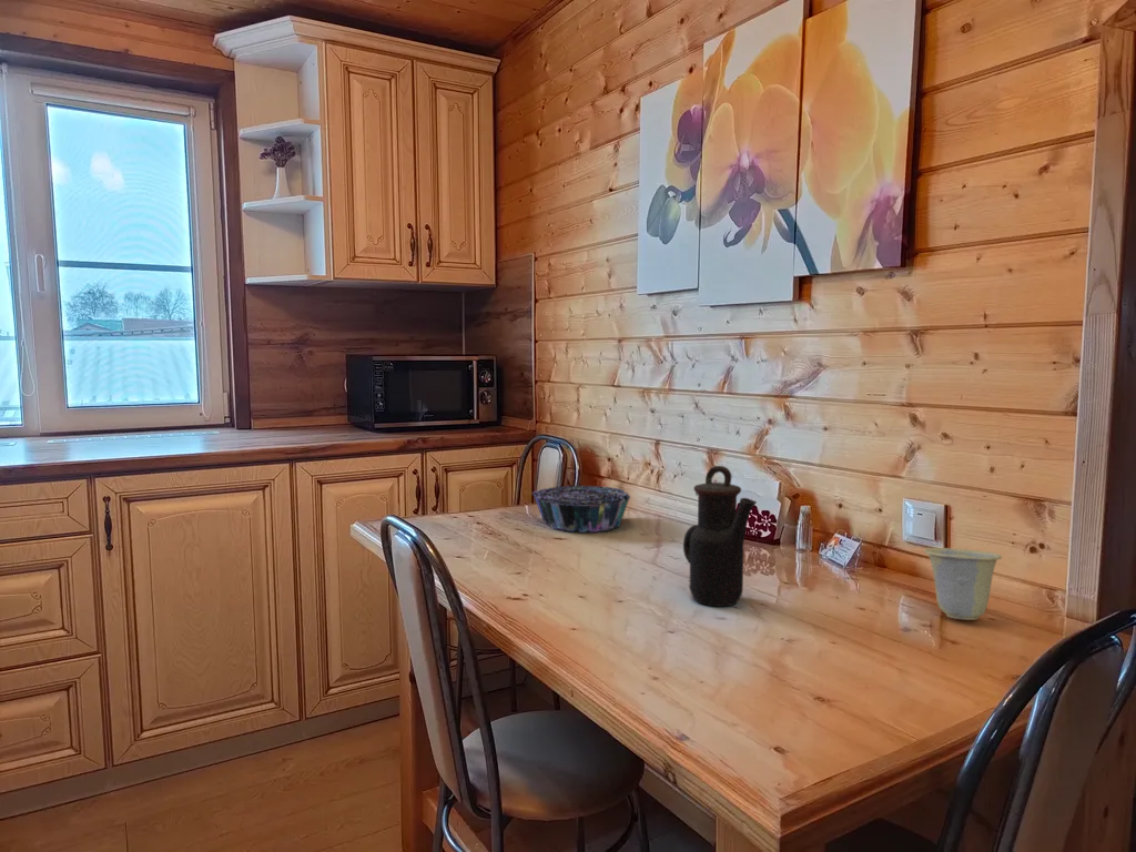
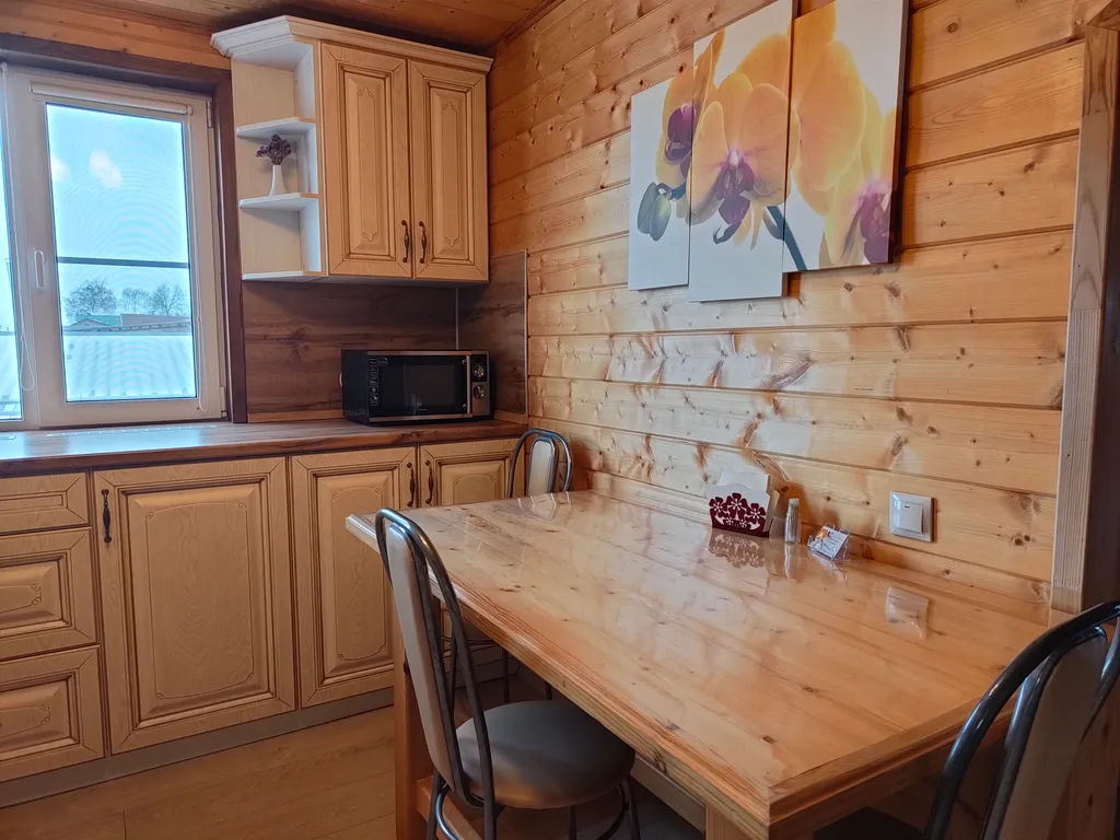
- decorative bowl (582, 508)
- teapot (717, 532)
- cup (960, 581)
